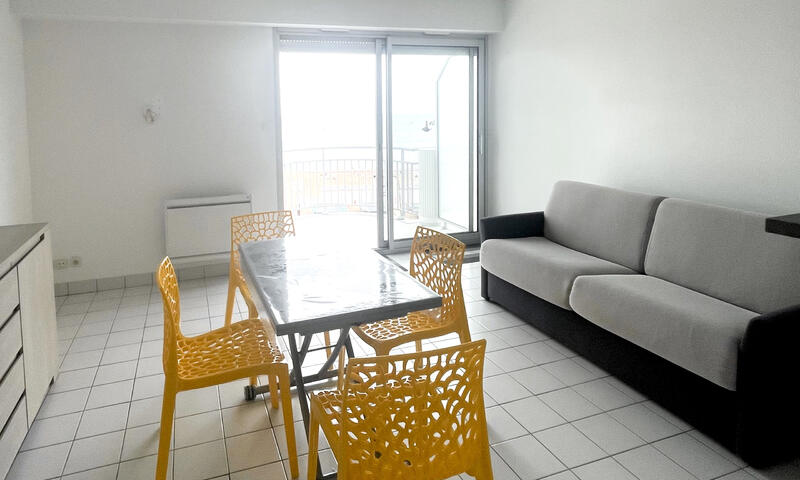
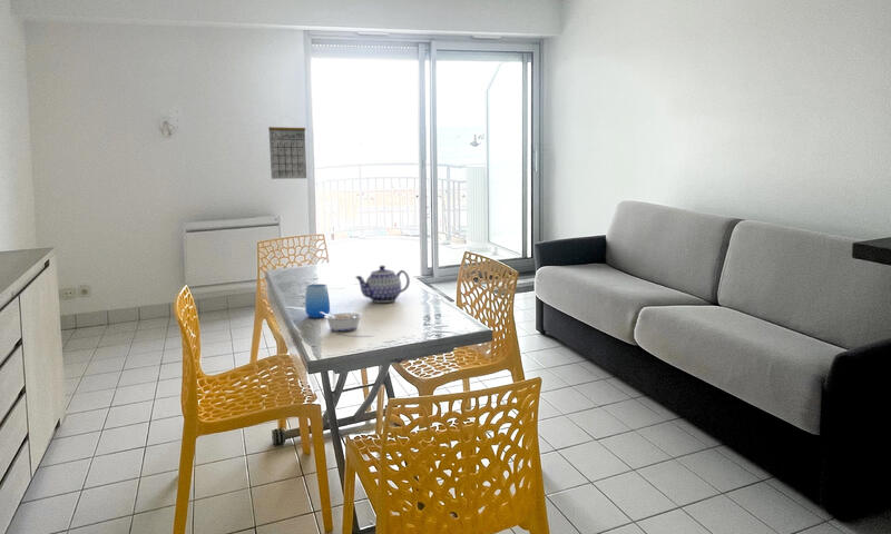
+ legume (342, 320)
+ cup (316, 300)
+ calendar (287, 147)
+ teapot (382, 283)
